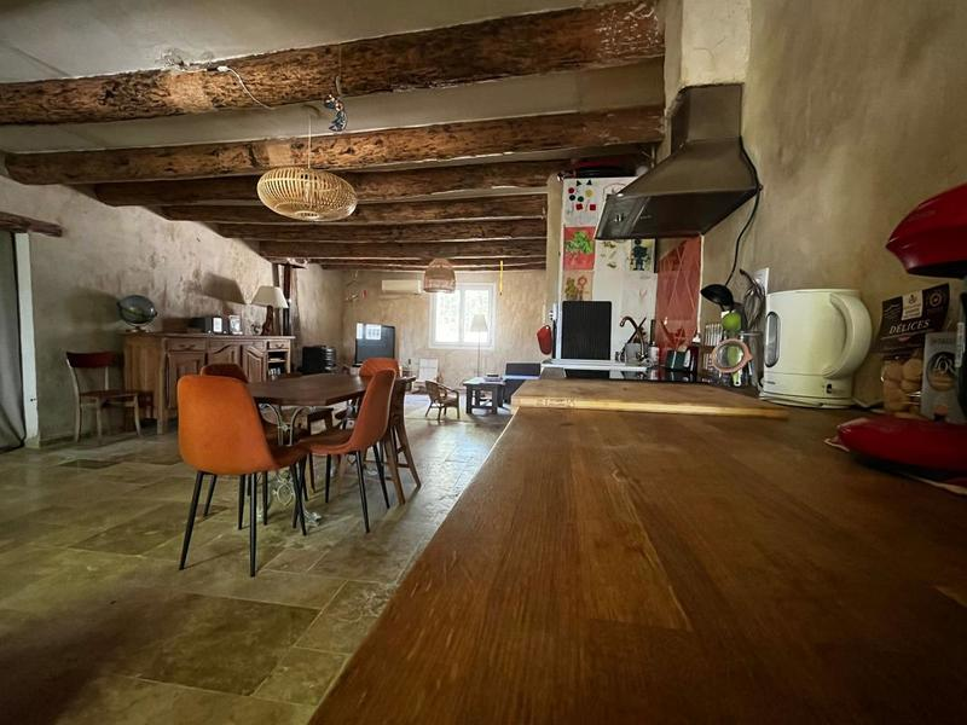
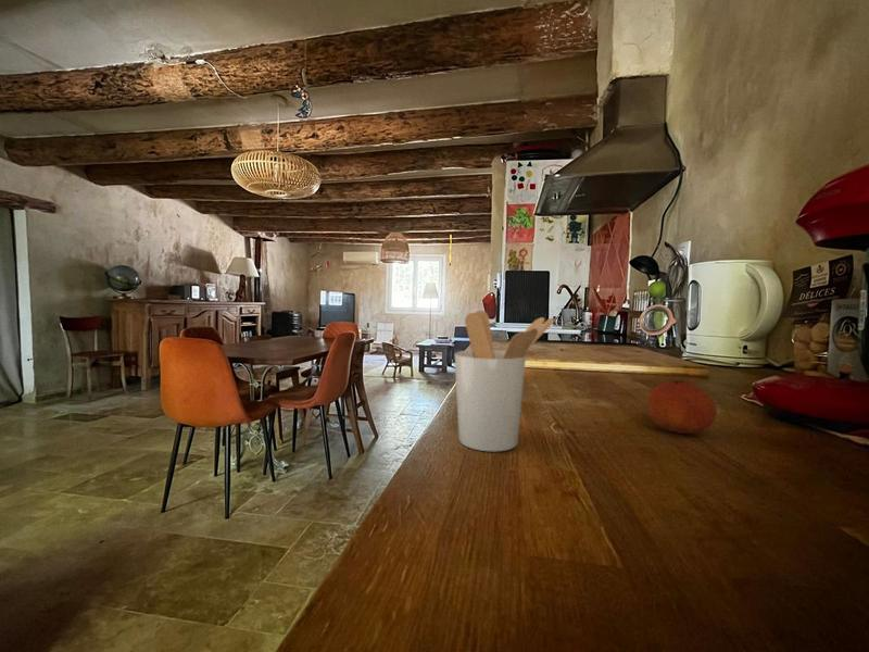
+ fruit (680, 405)
+ utensil holder (505, 375)
